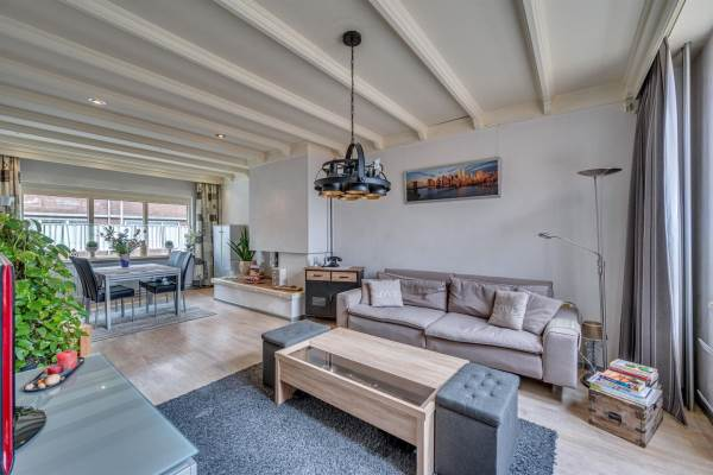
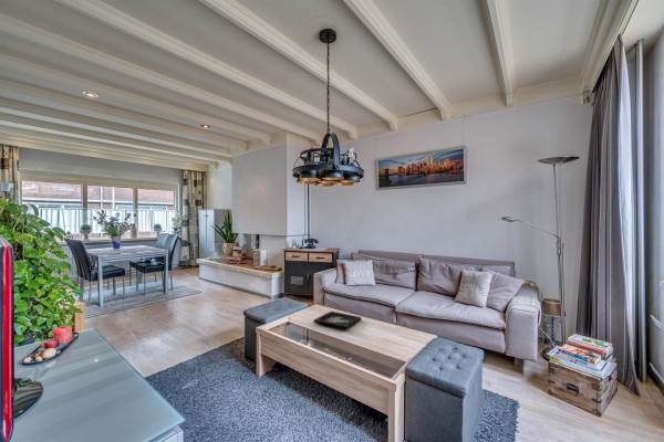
+ decorative tray (338, 319)
